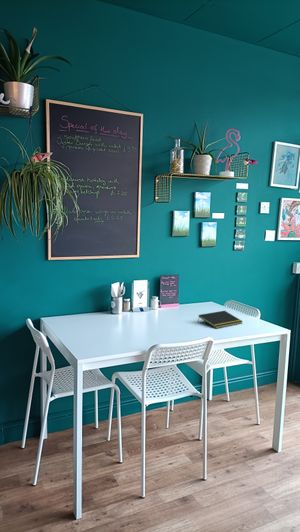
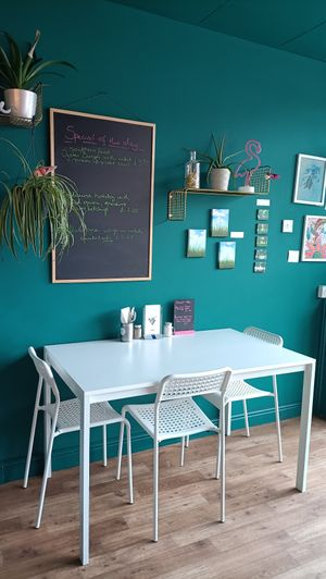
- notepad (220, 319)
